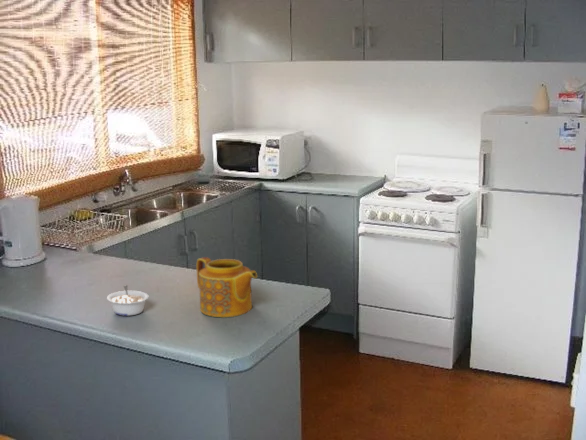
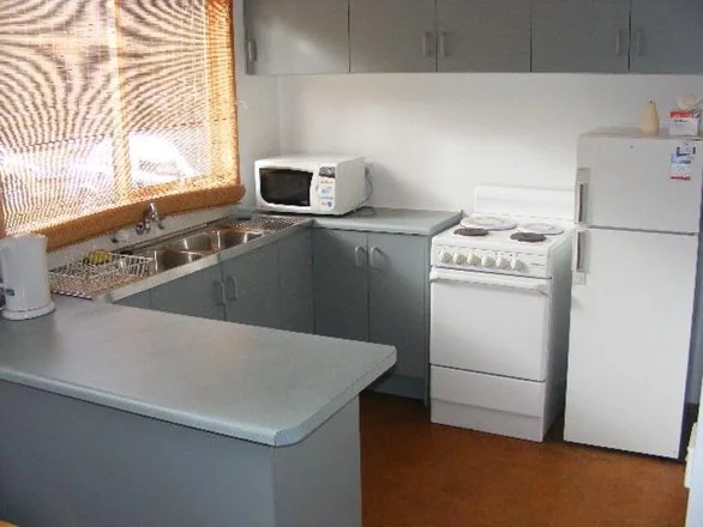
- teapot (226, 286)
- legume (126, 302)
